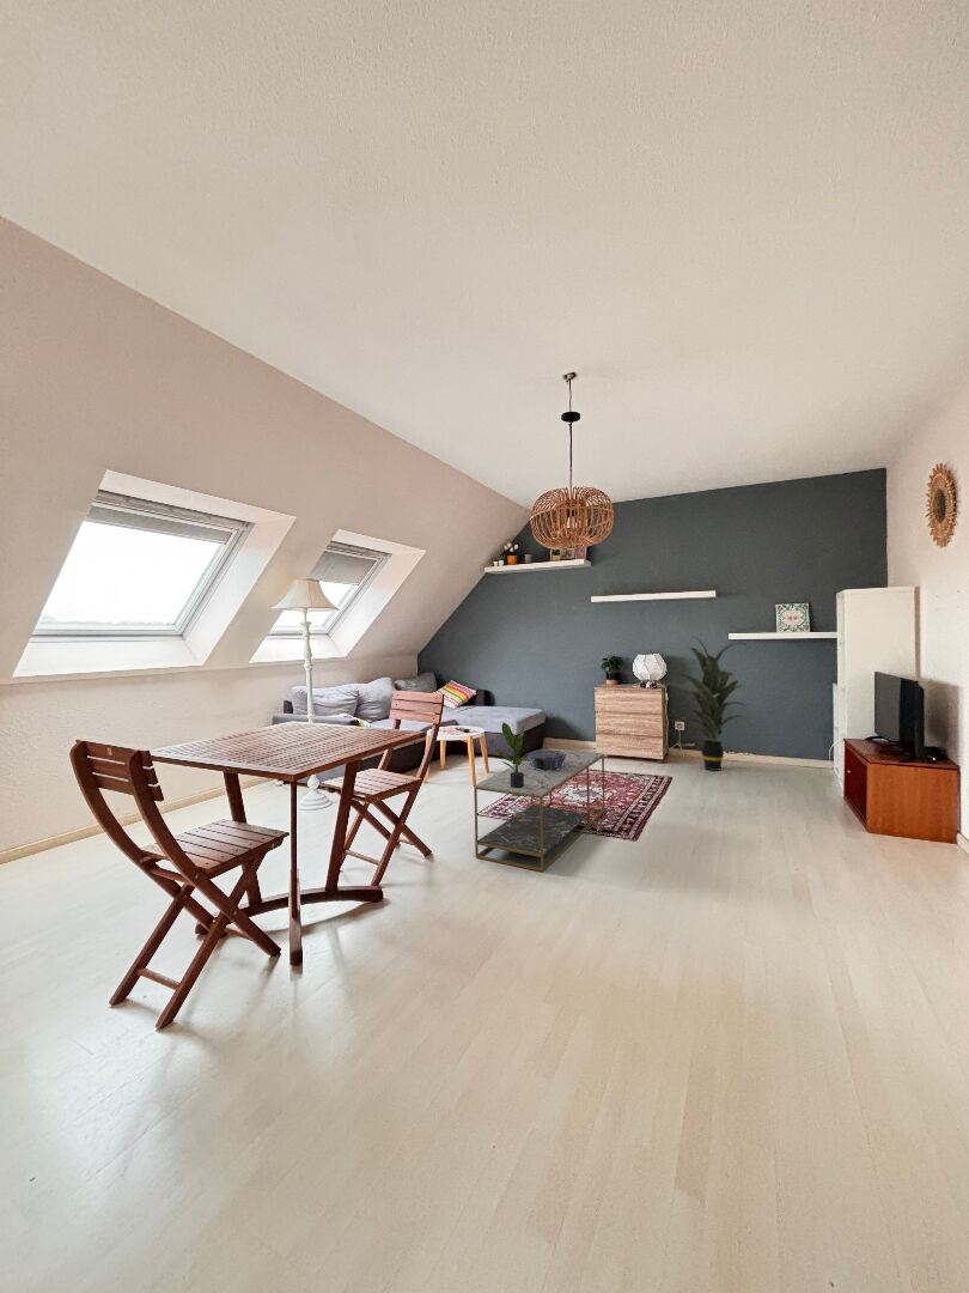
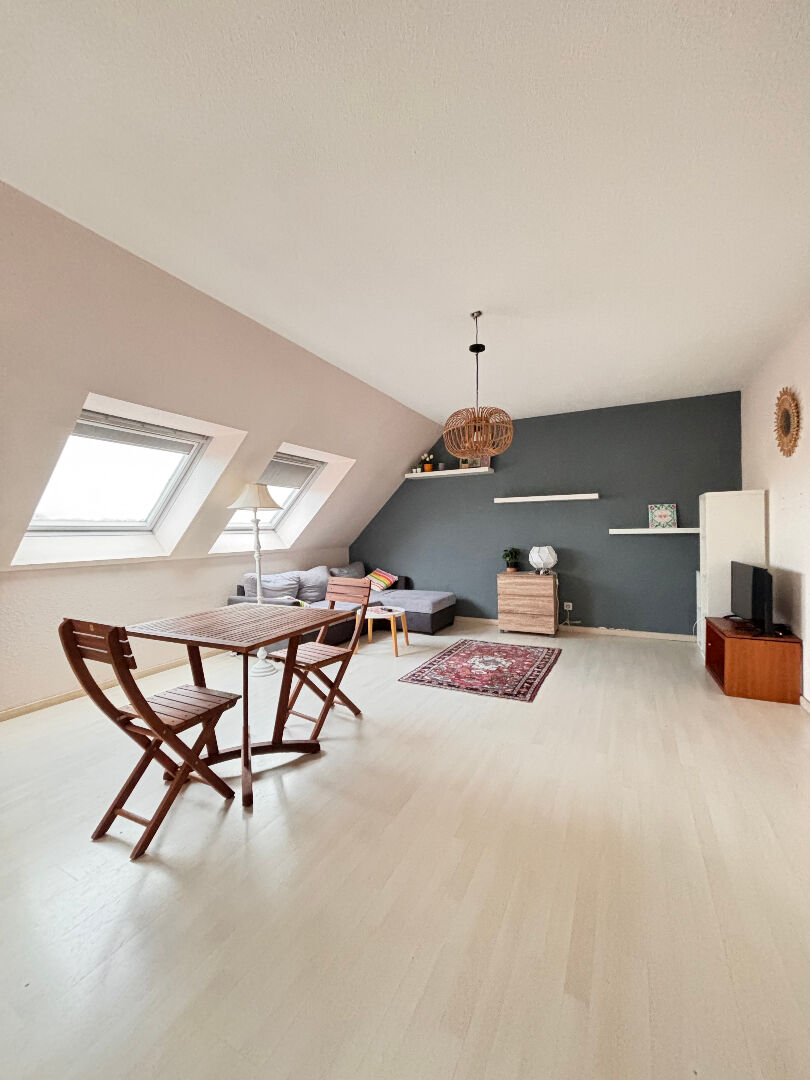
- indoor plant (707, 702)
- coffee table (549, 802)
- potted plant (514, 753)
- decorative bowl (546, 760)
